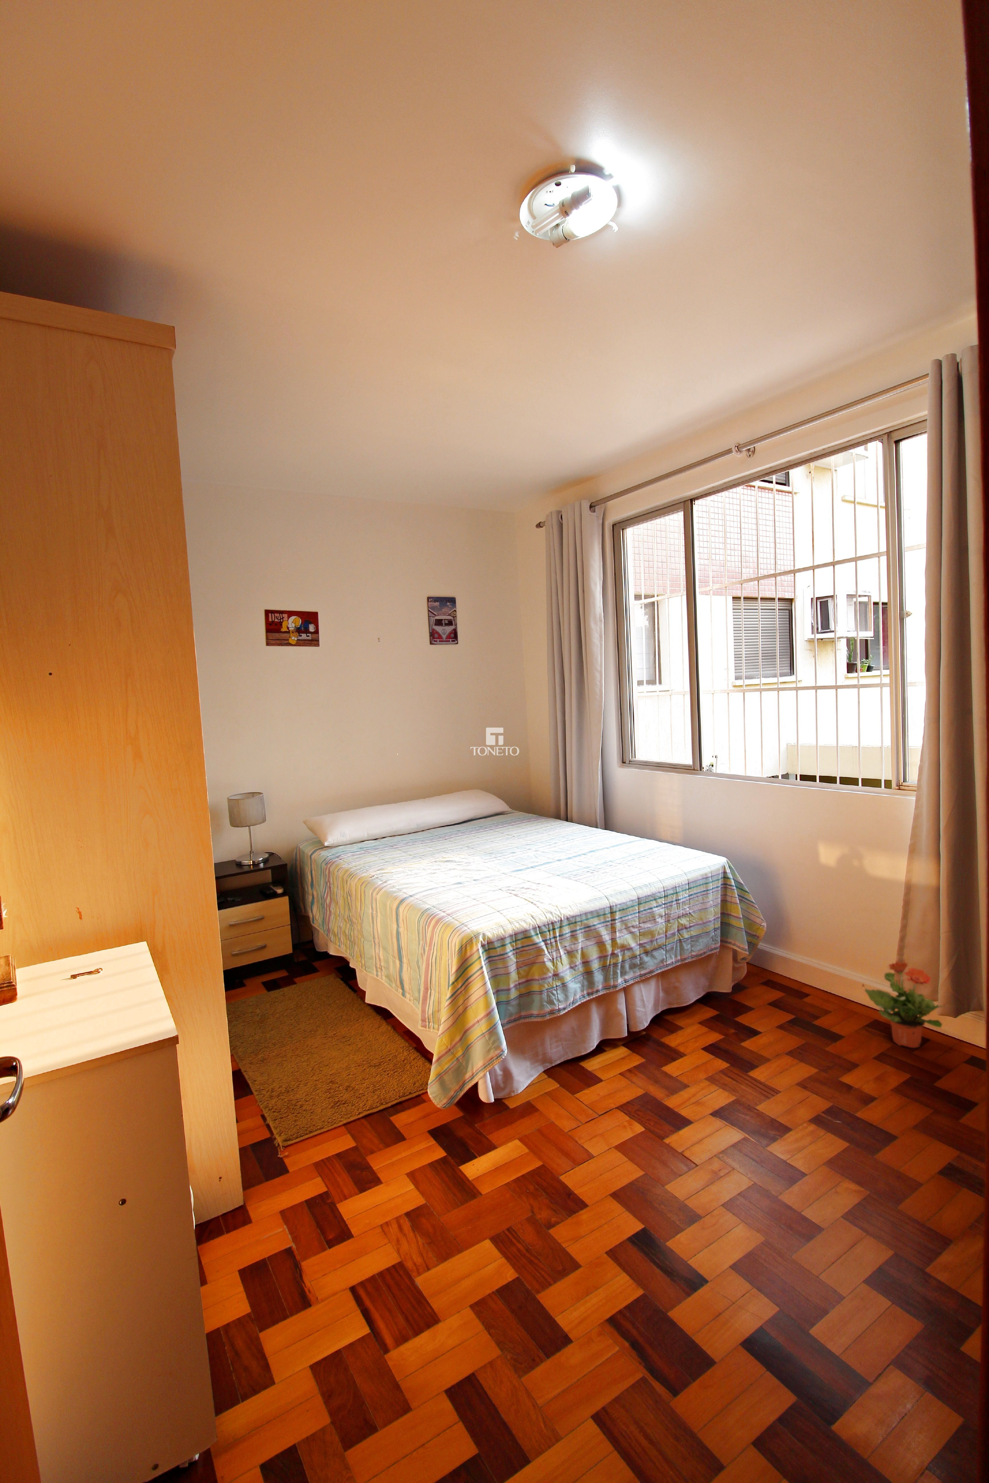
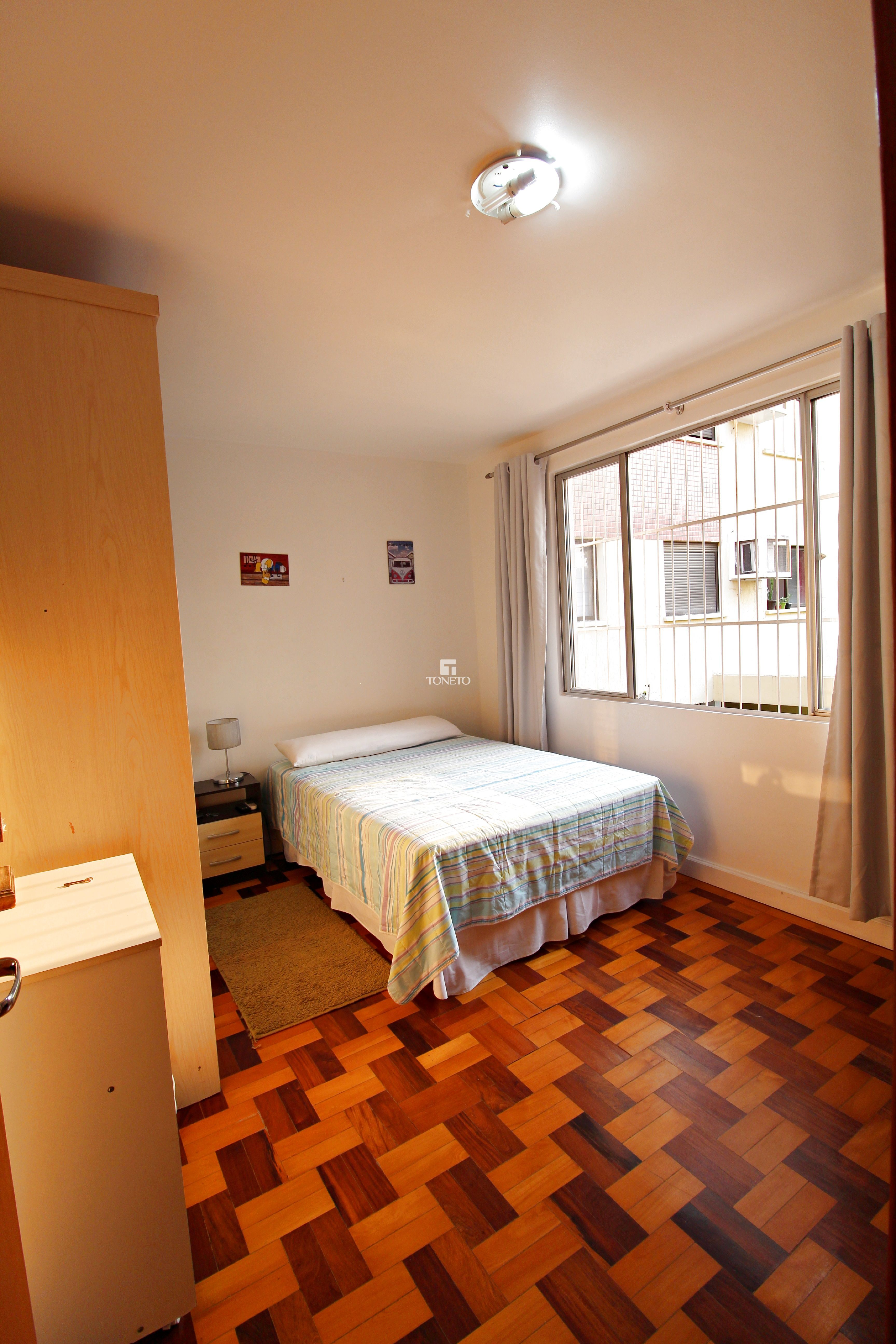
- potted plant (907, 1003)
